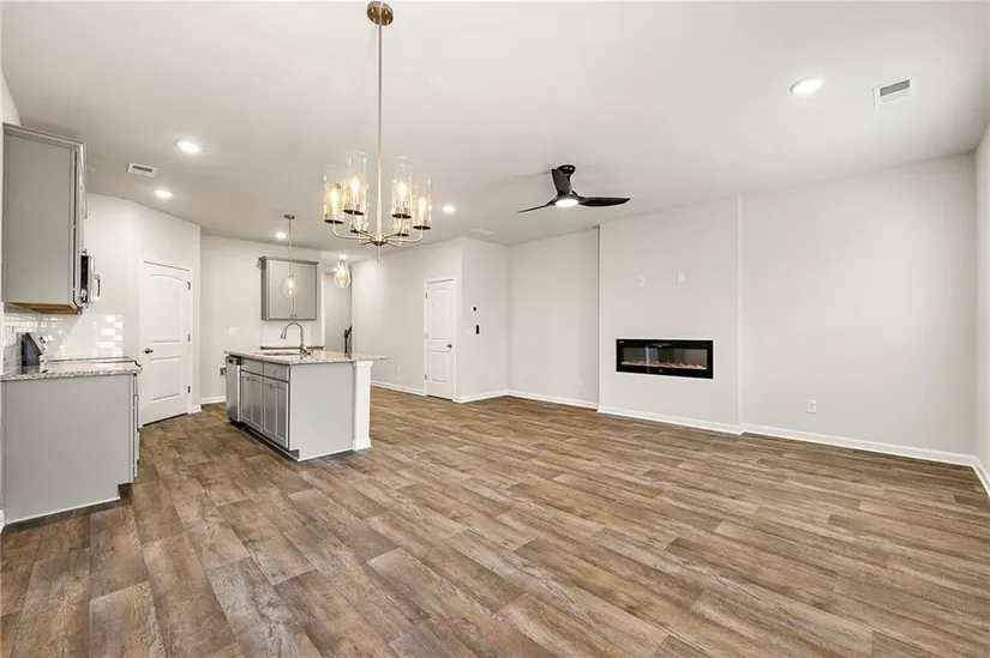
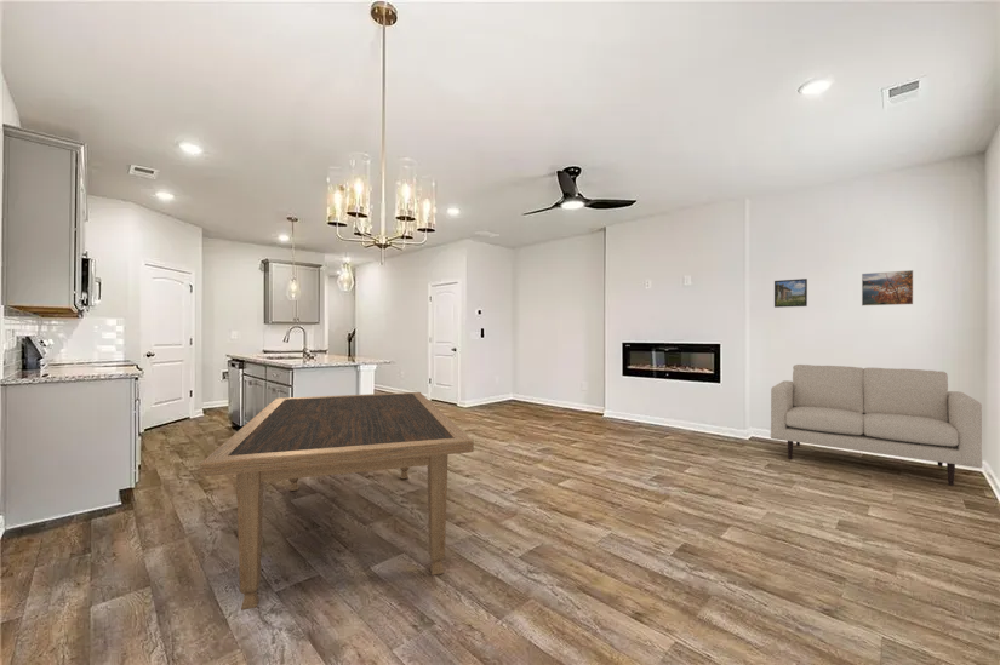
+ sofa (863, 415)
+ dining table (350, 468)
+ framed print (790, 293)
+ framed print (886, 288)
